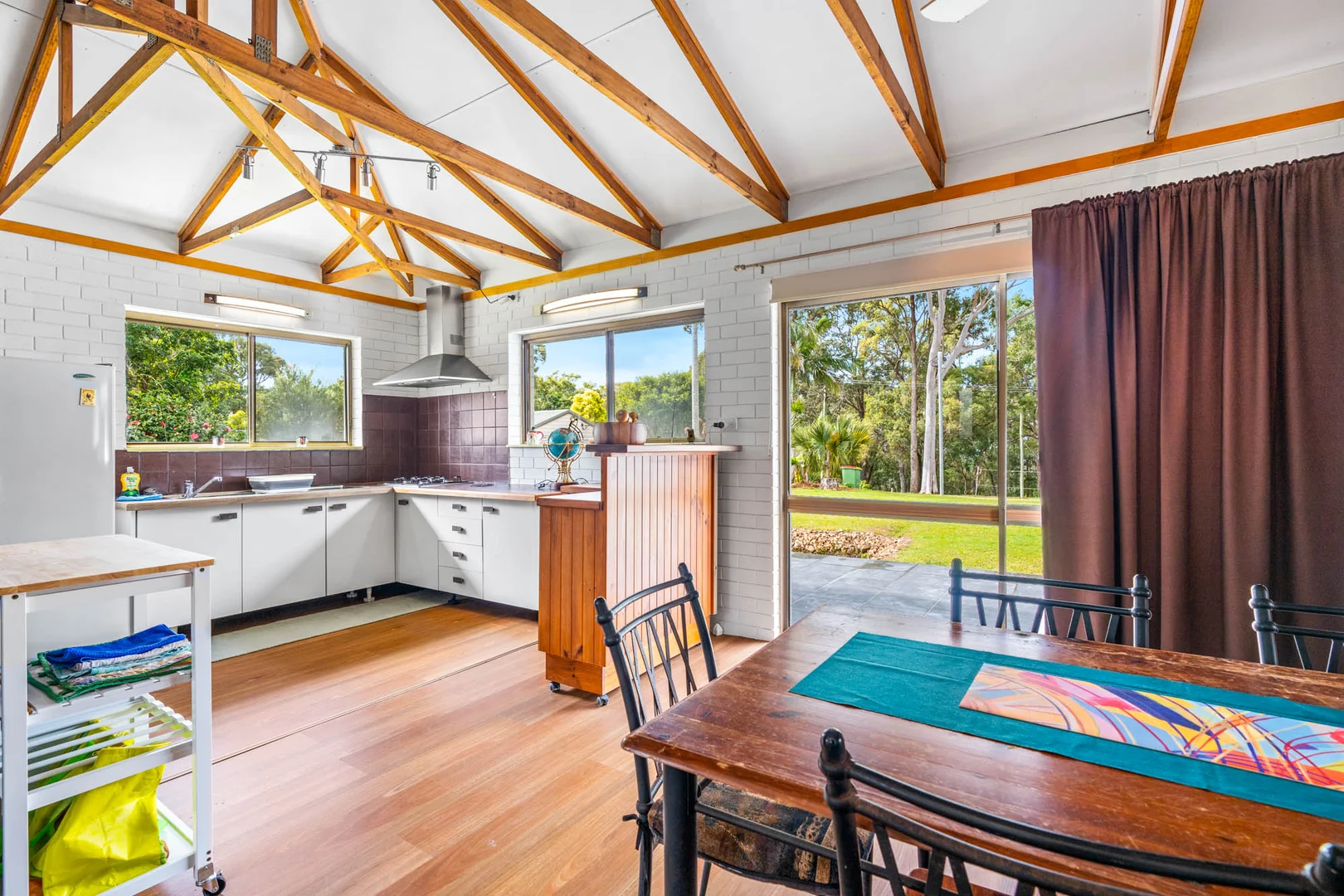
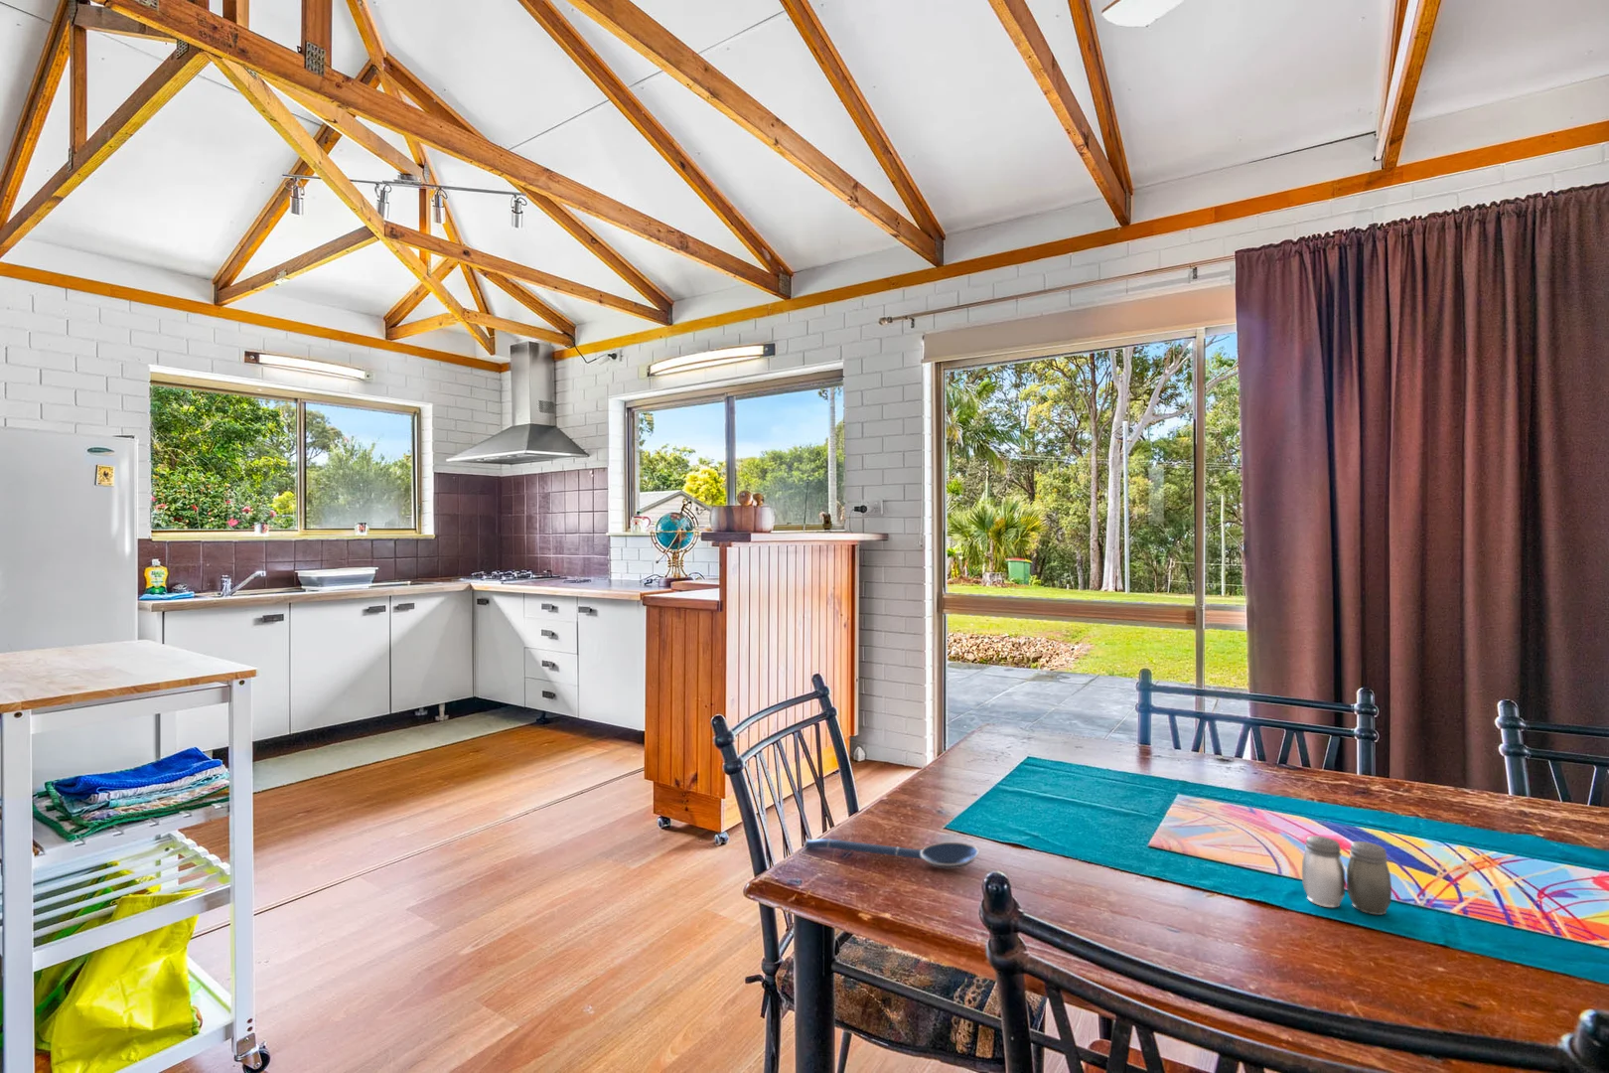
+ salt and pepper shaker (1347, 873)
+ spoon (889, 847)
